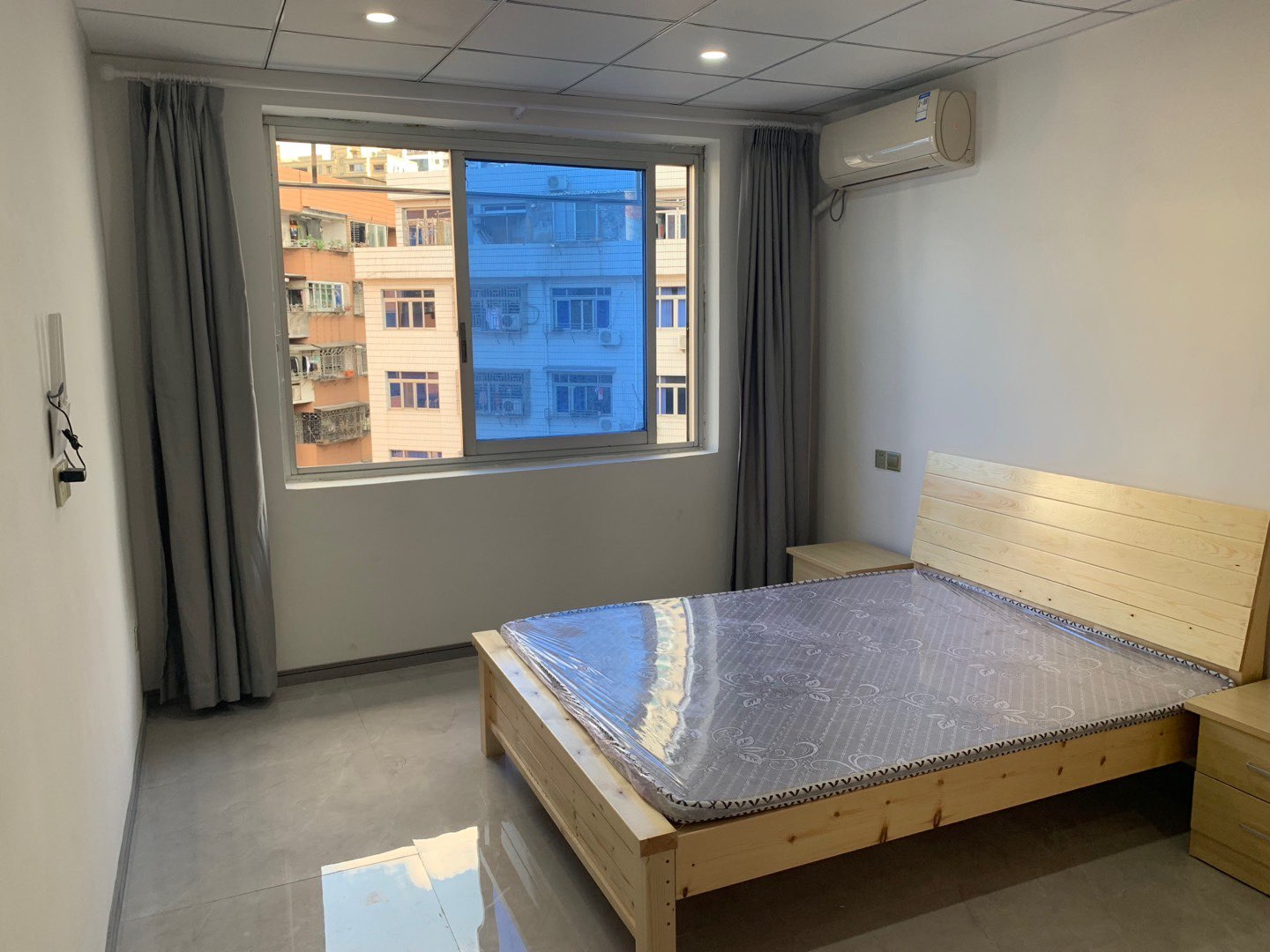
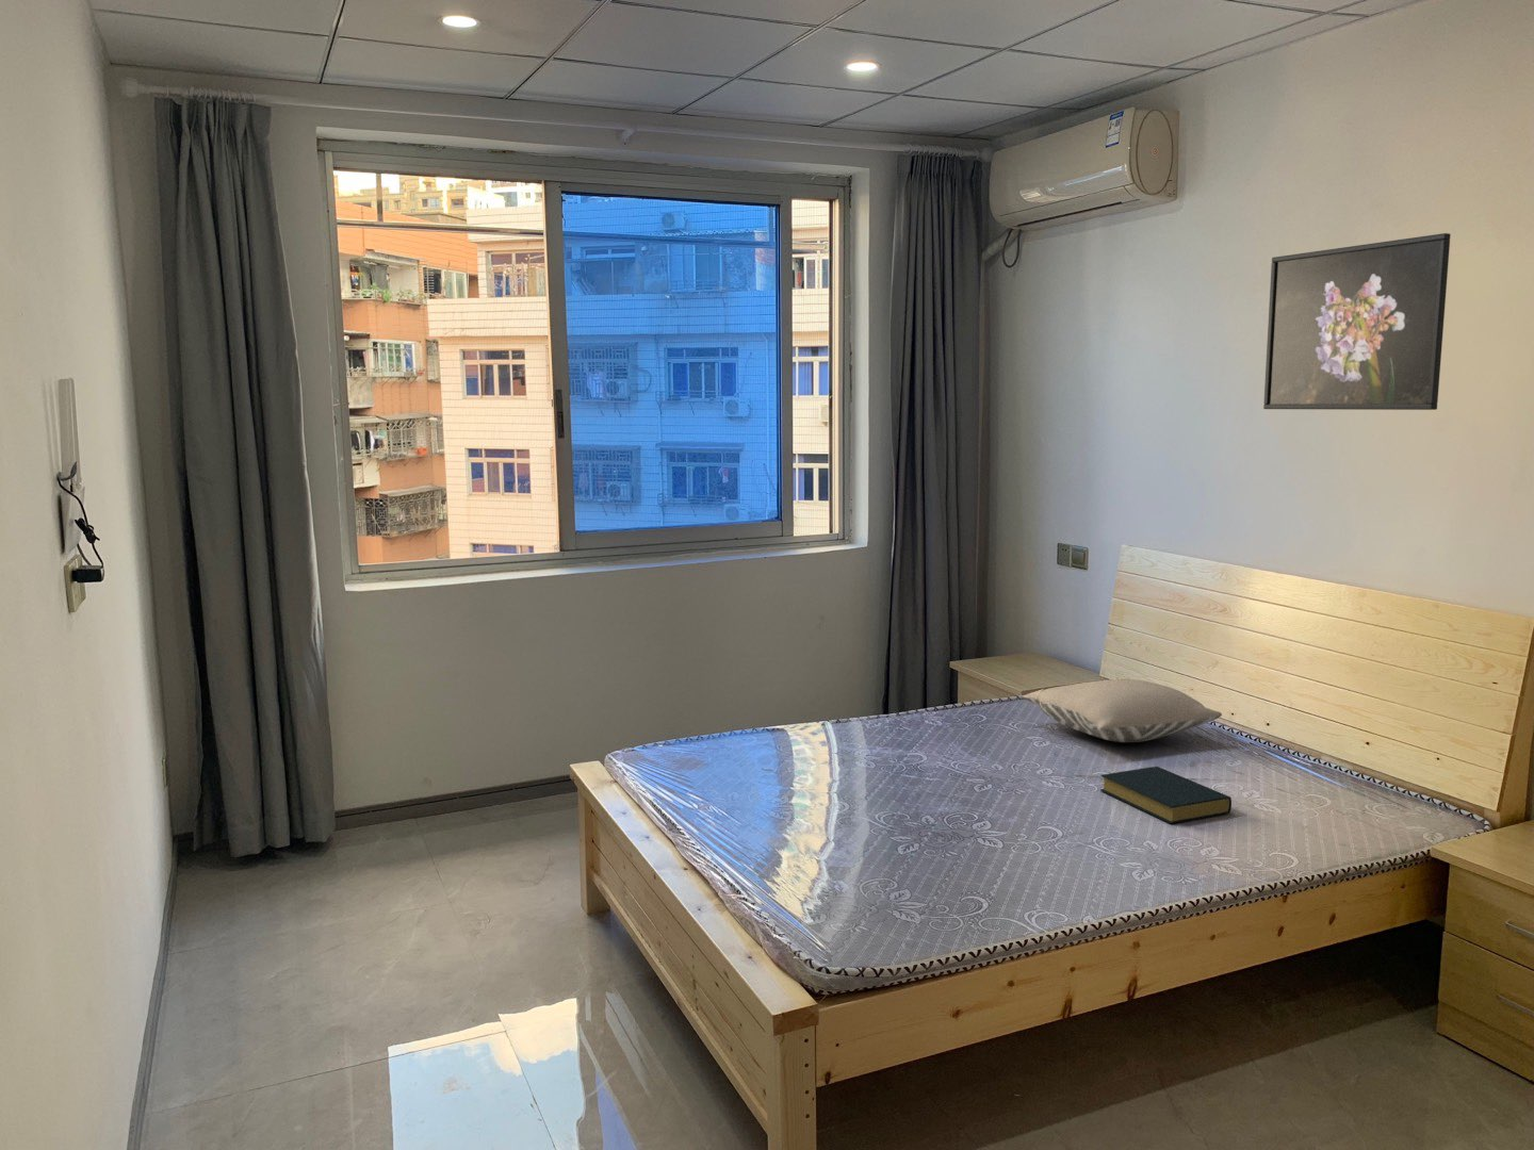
+ hardback book (1163, 794)
+ pillow (1117, 705)
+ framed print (1349, 327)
